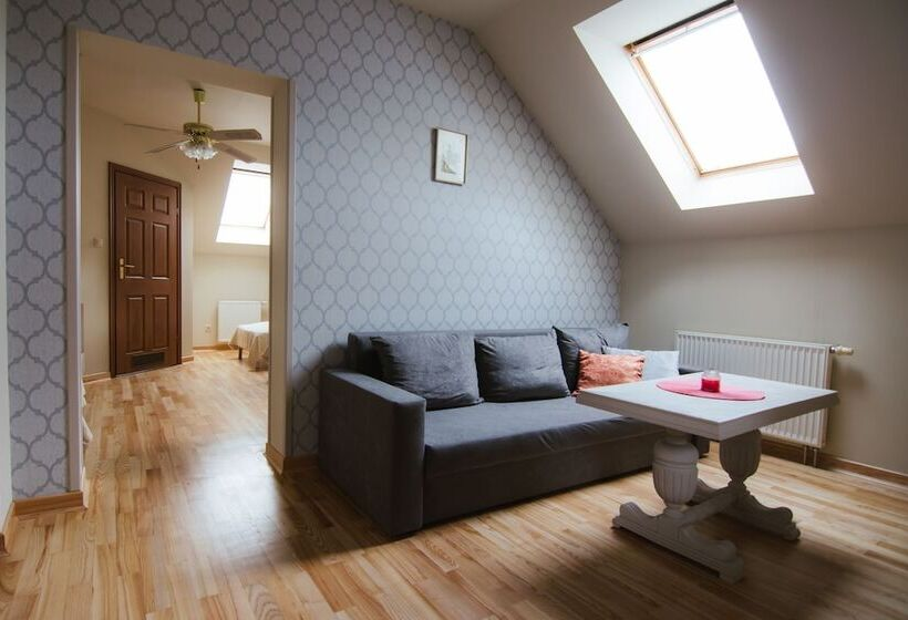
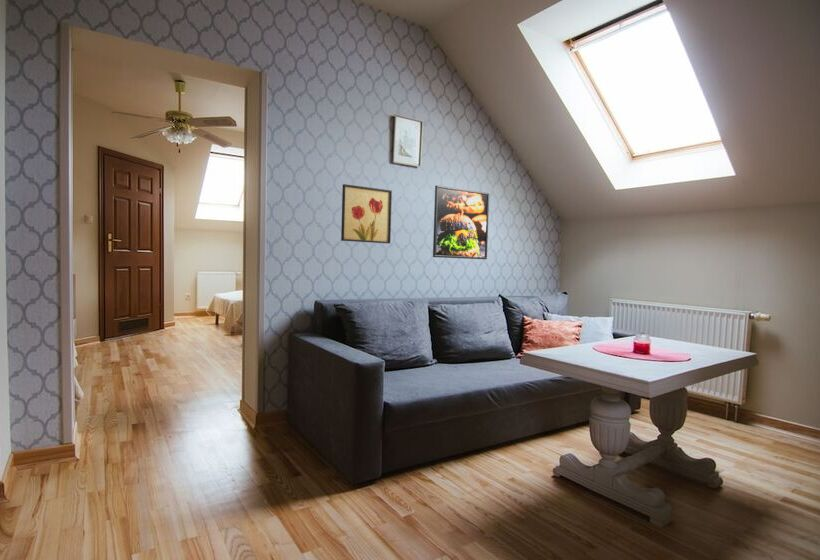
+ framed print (462, 223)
+ wall art (366, 215)
